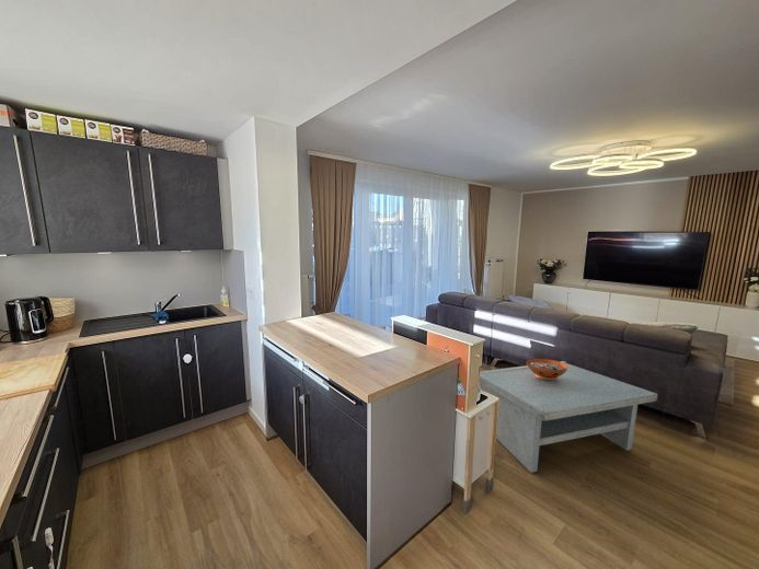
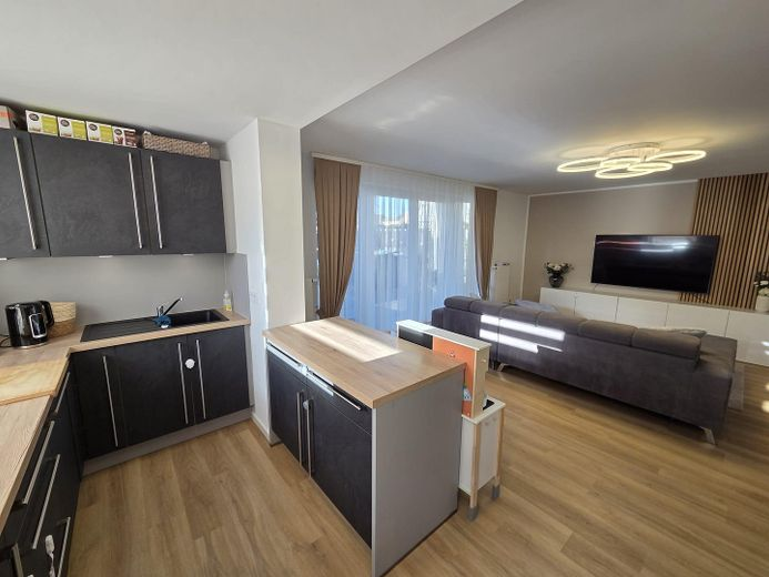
- coffee table (553, 406)
- decorative bowl (547, 369)
